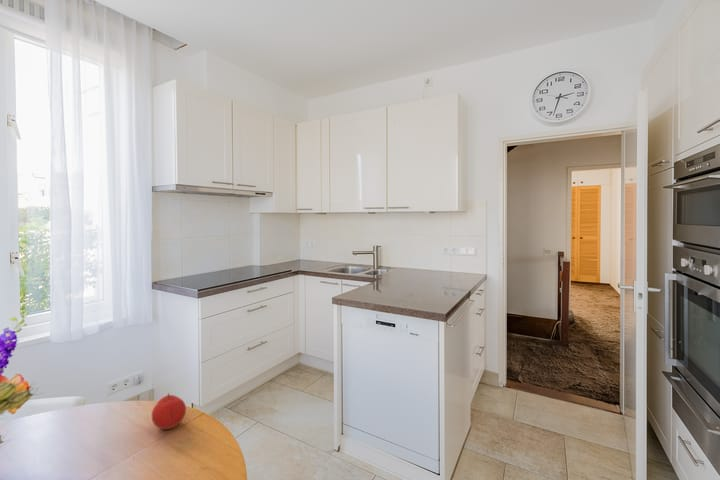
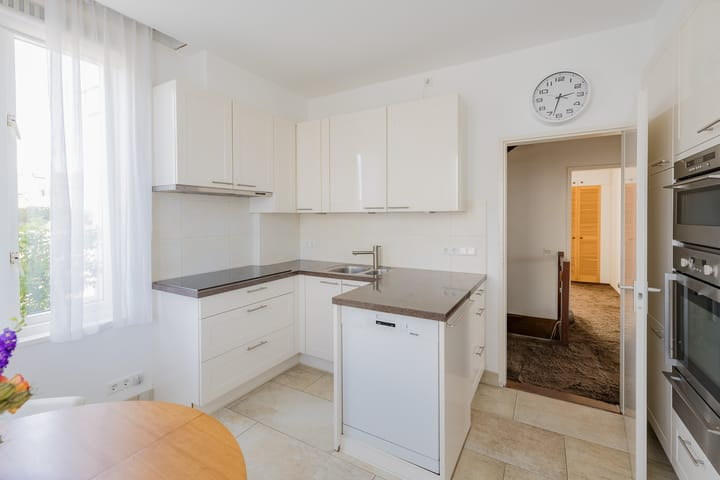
- fruit (169, 409)
